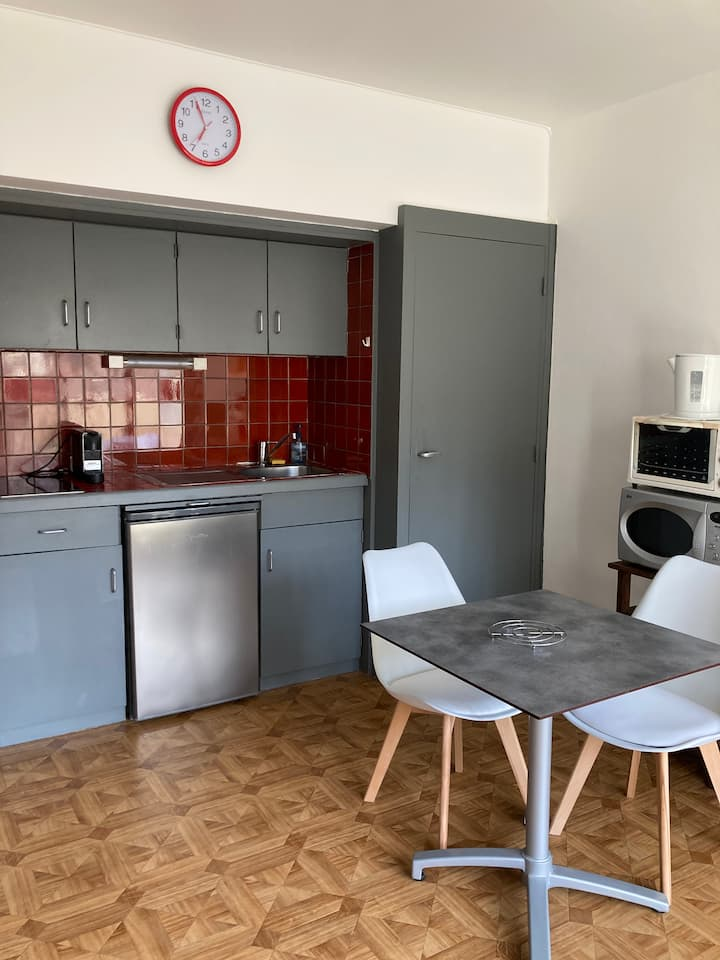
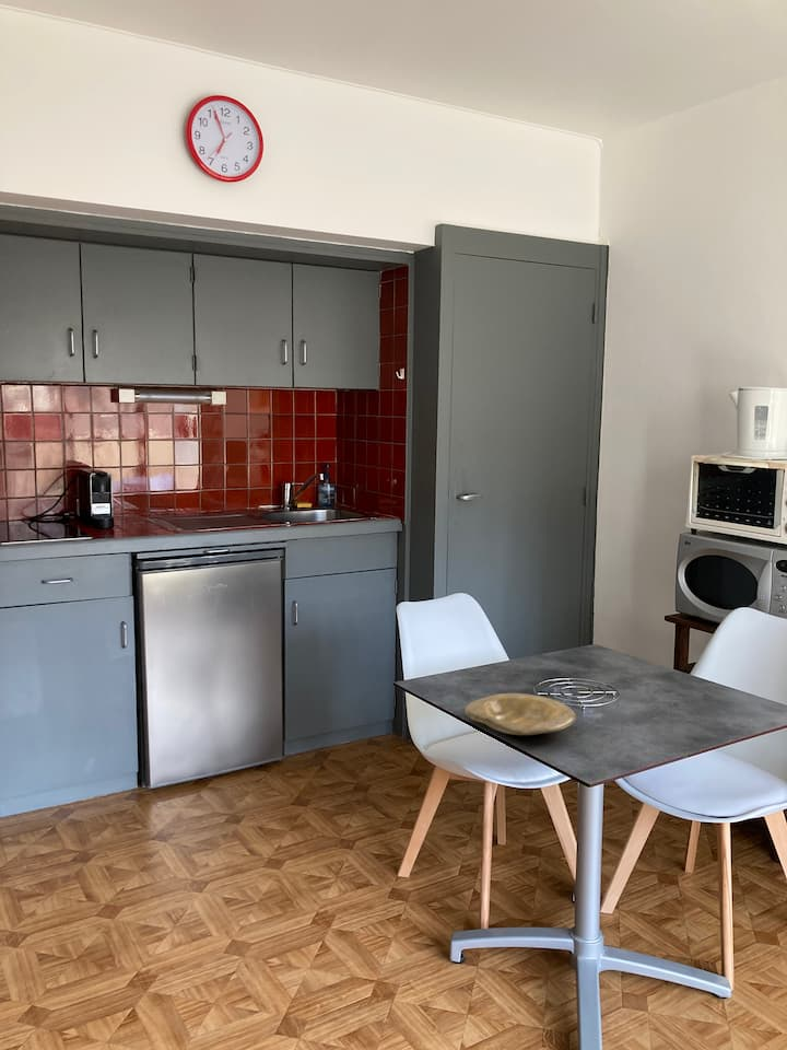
+ plate (521, 718)
